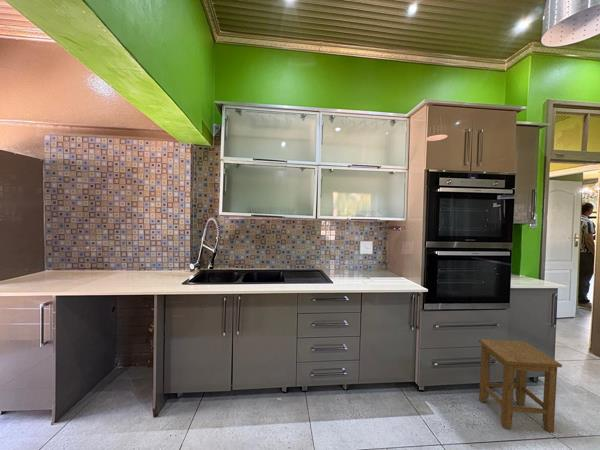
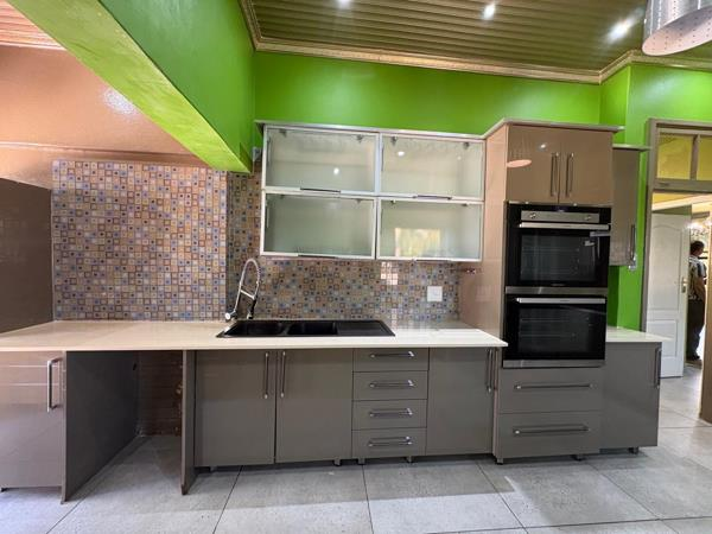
- stool (516, 382)
